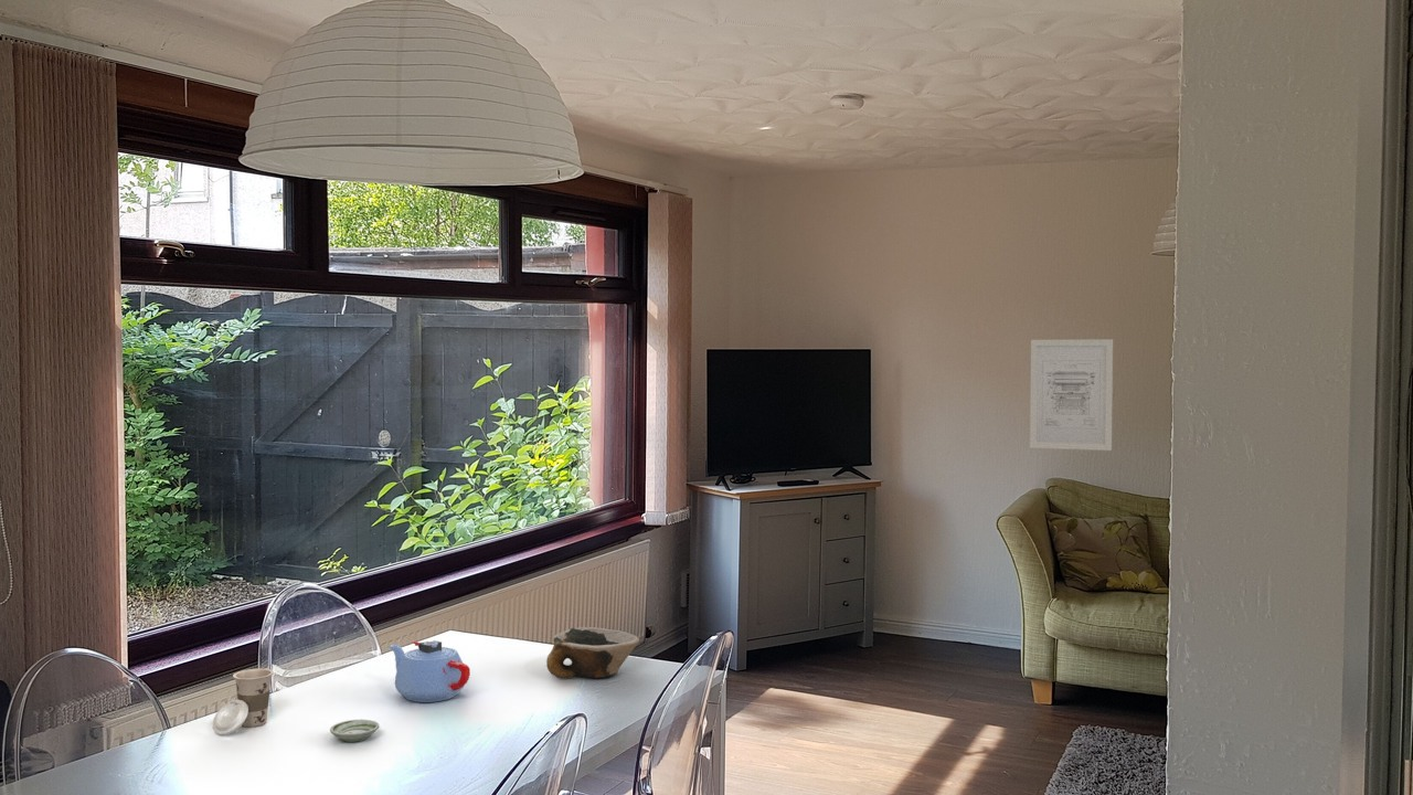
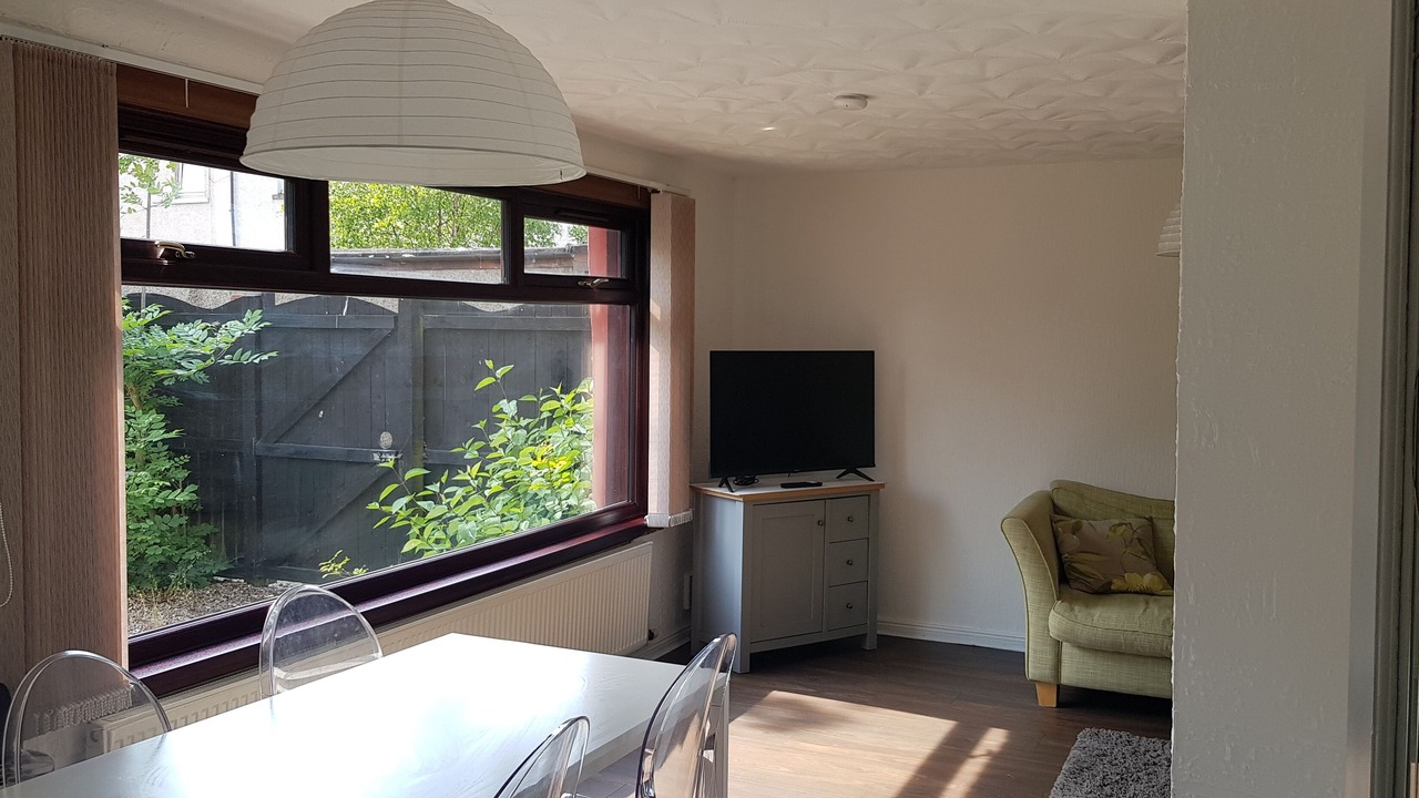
- teapot (428, 668)
- wall art (1071, 394)
- saucer (354, 731)
- cup (244, 701)
- bowl (592, 654)
